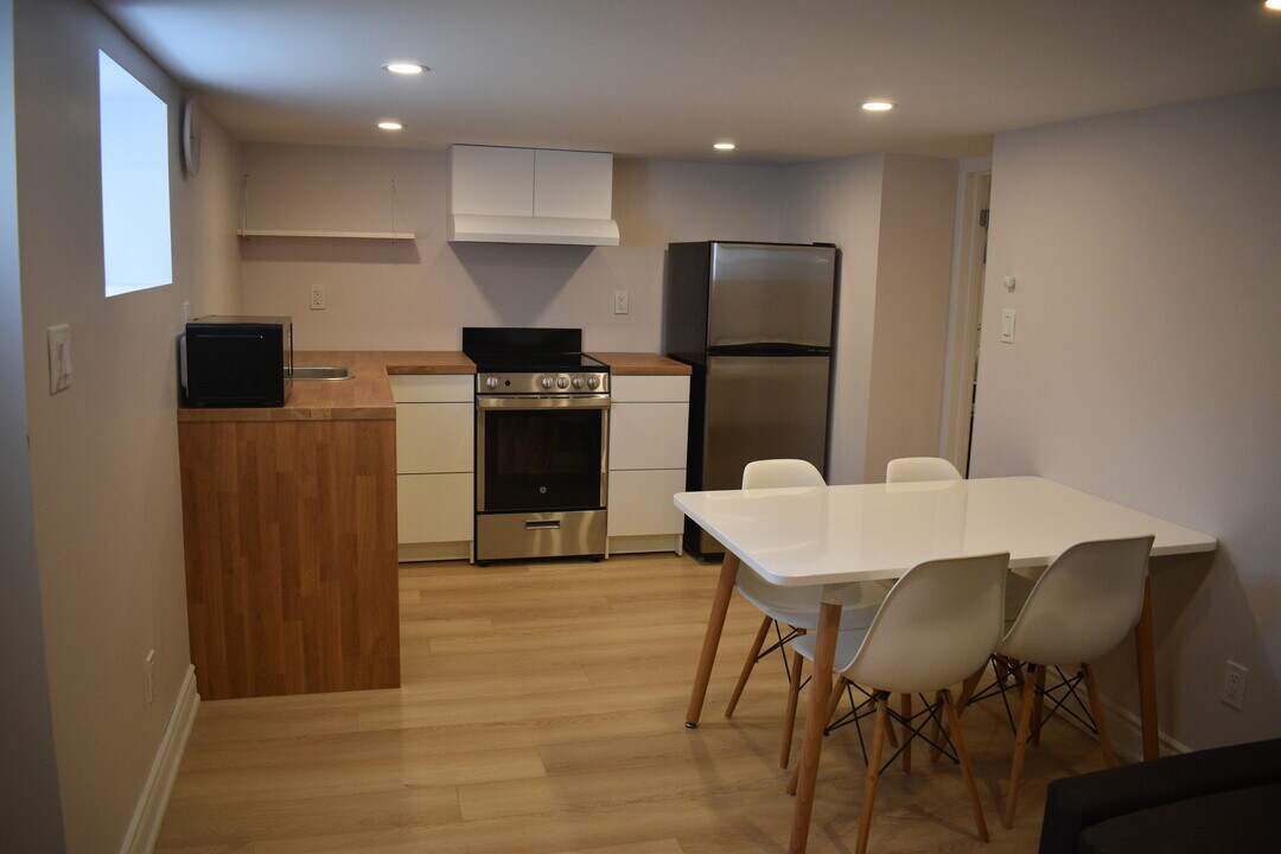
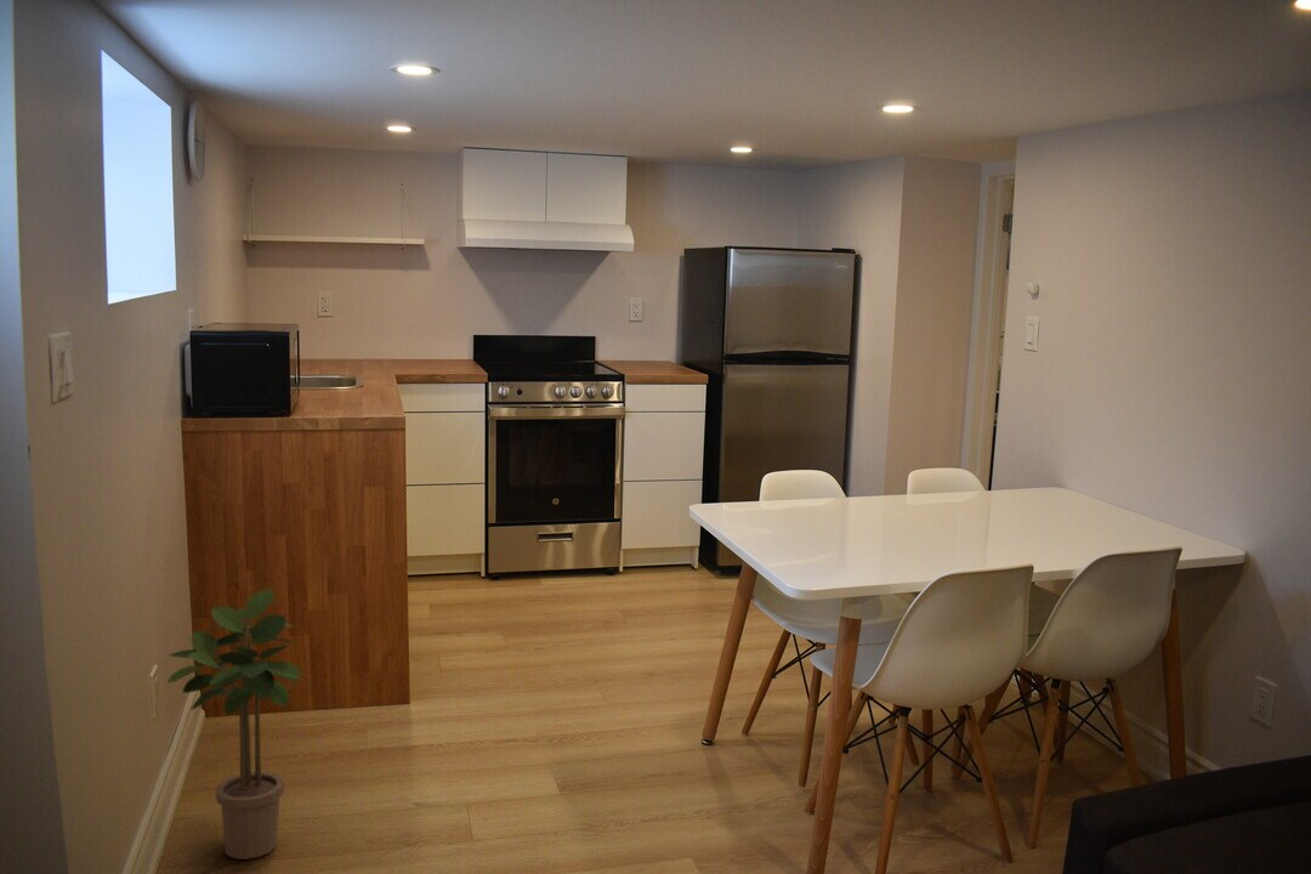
+ potted plant (240, 727)
